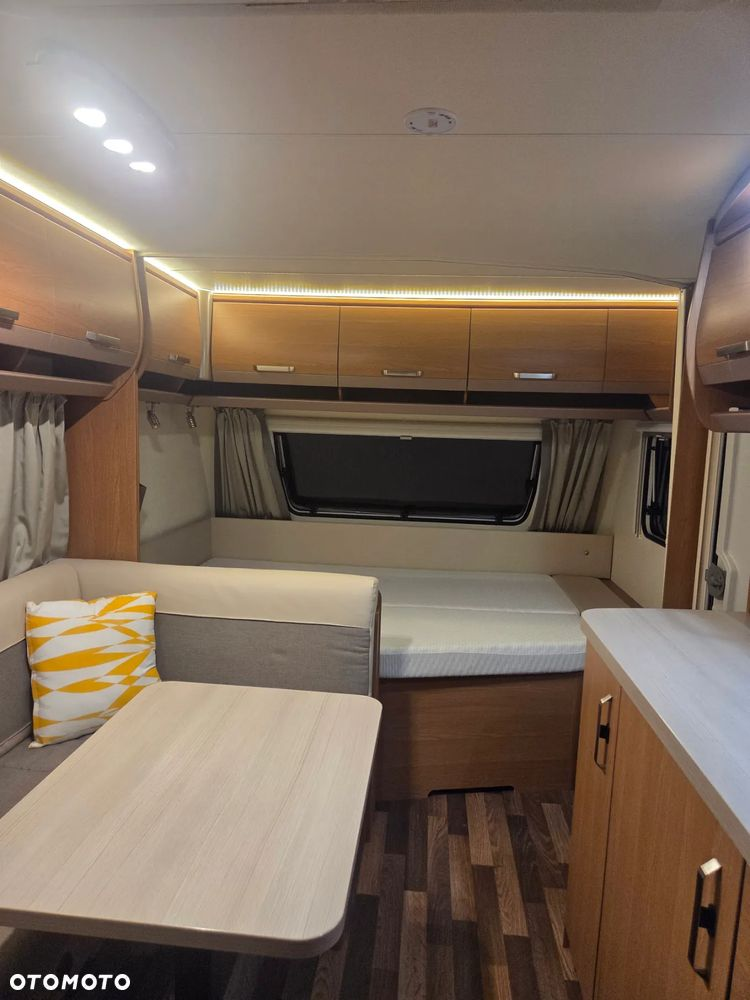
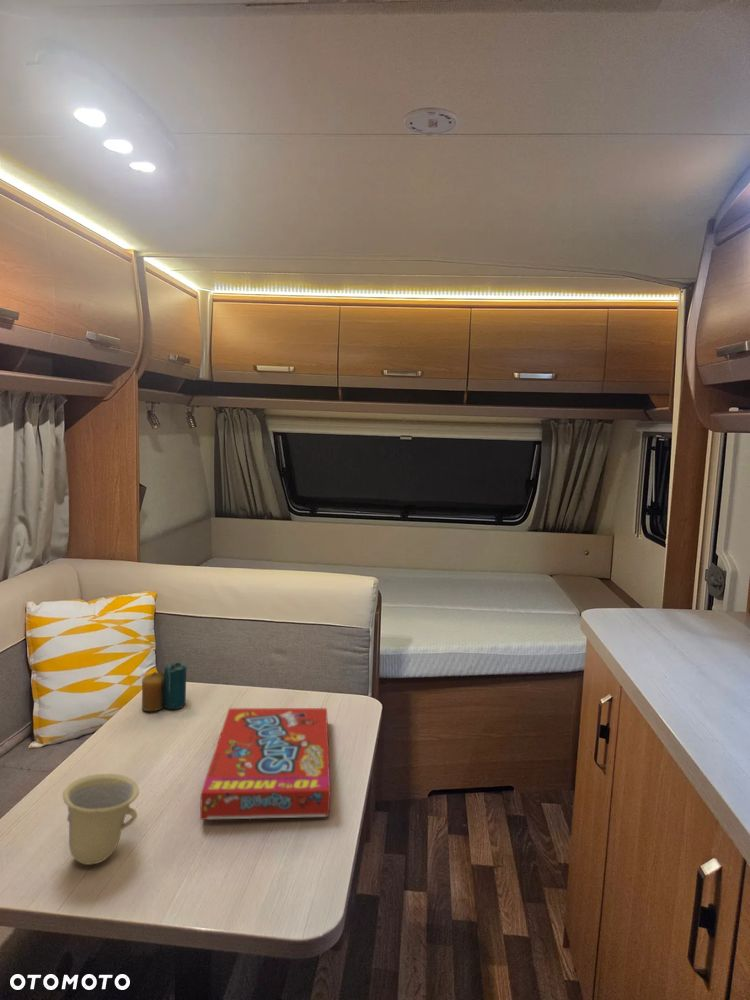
+ cup (101, 820)
+ snack box (272, 755)
+ candle (161, 681)
